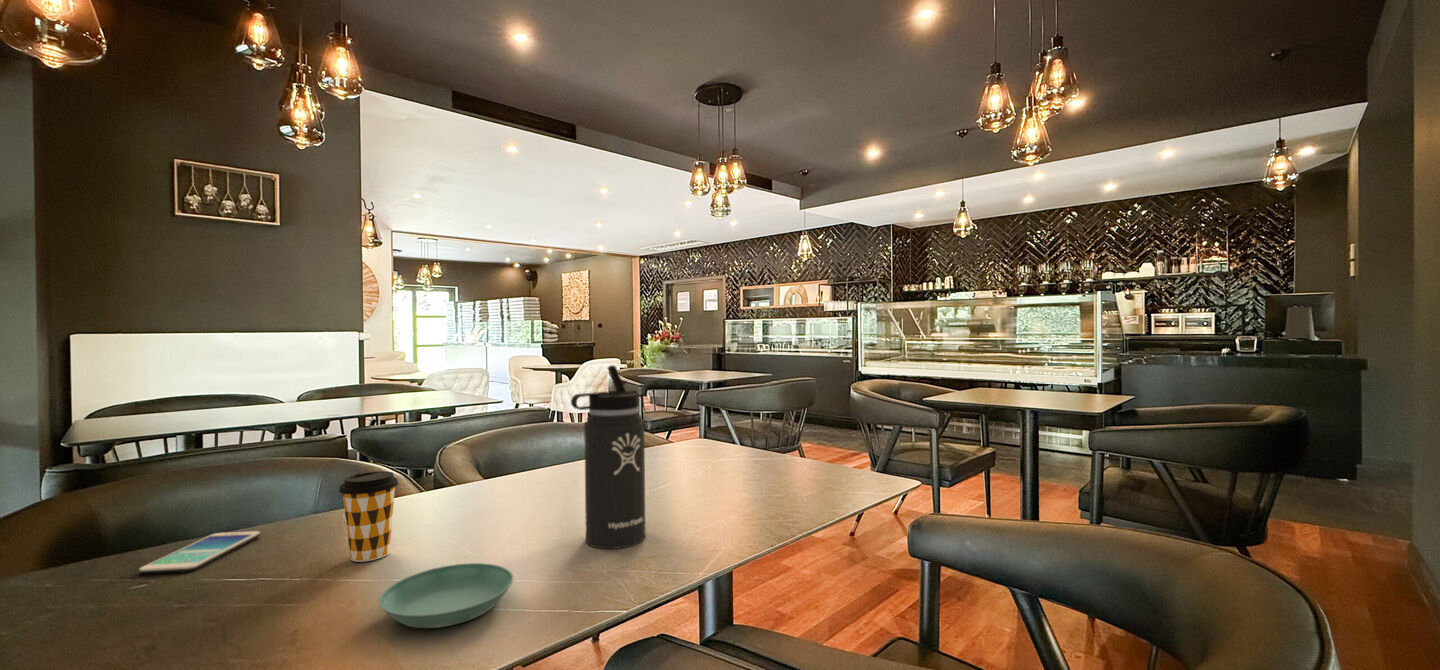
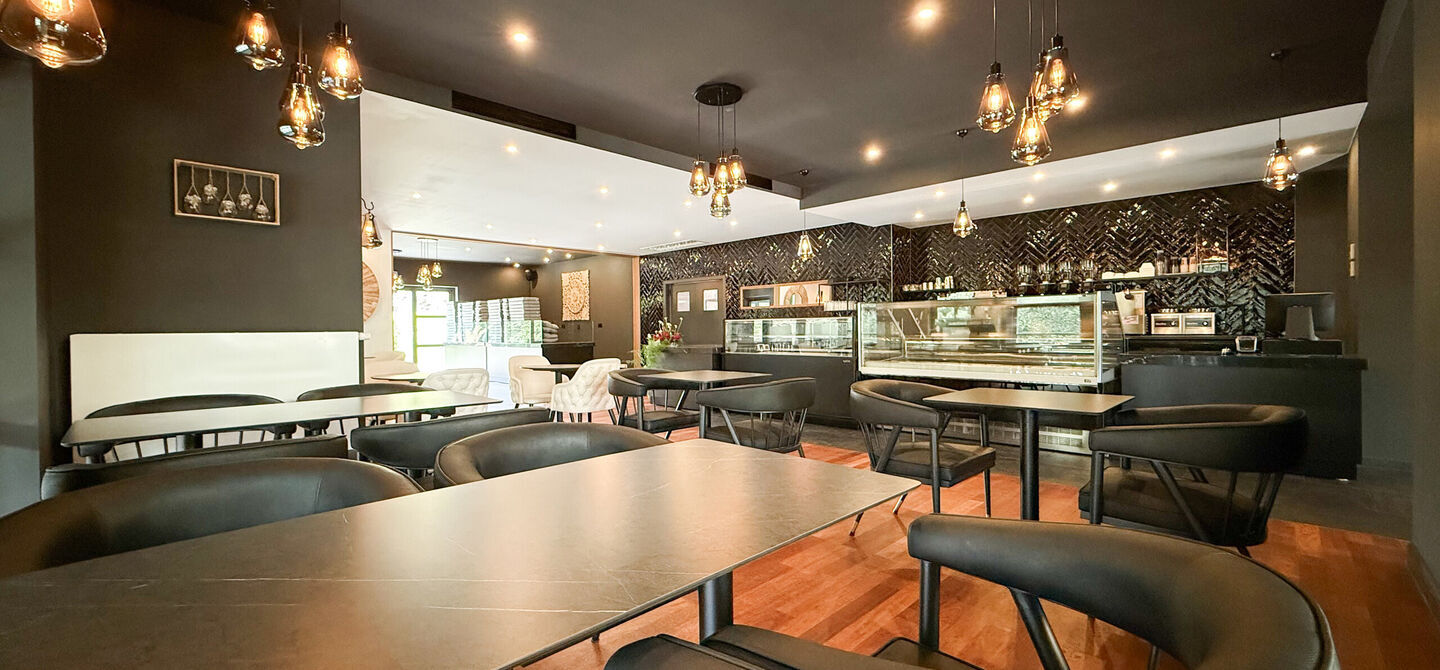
- smartphone (204, 551)
- thermos bottle (608, 452)
- saucer (449, 596)
- coffee cup (369, 515)
